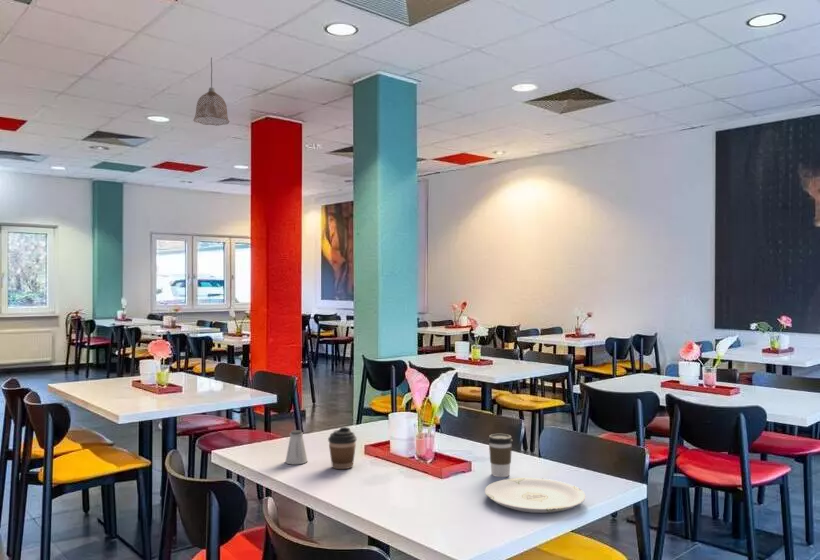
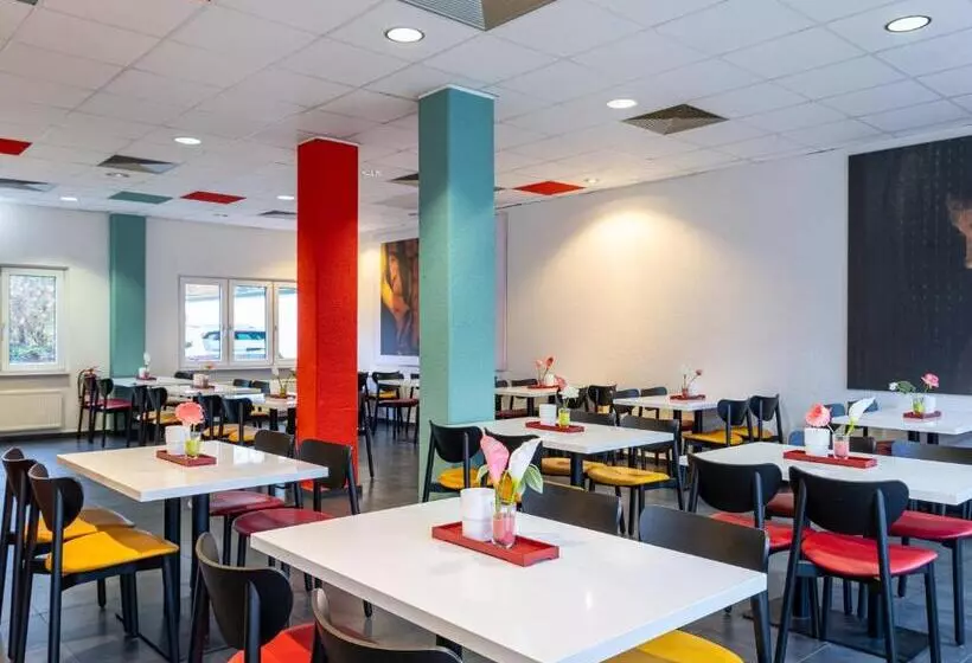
- pendant lamp (211, 89)
- saltshaker (296, 446)
- plate (534, 496)
- coffee cup (342, 447)
- coffee cup (500, 455)
